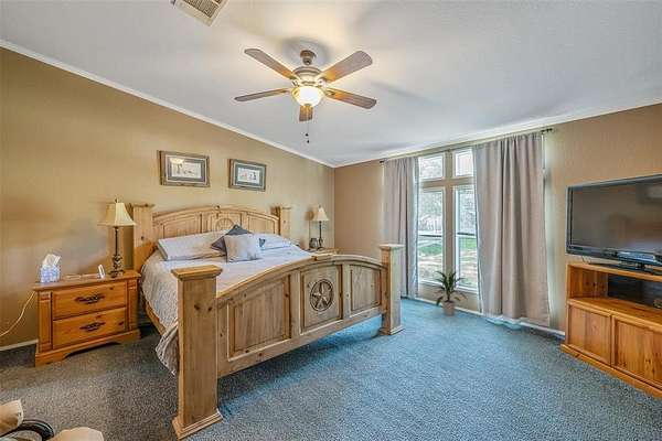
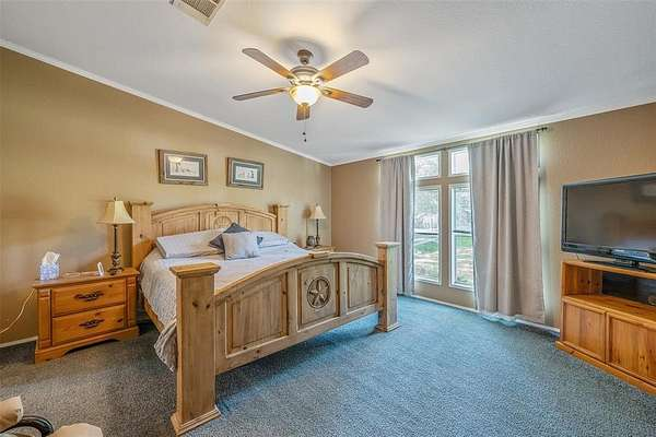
- indoor plant (447, 290)
